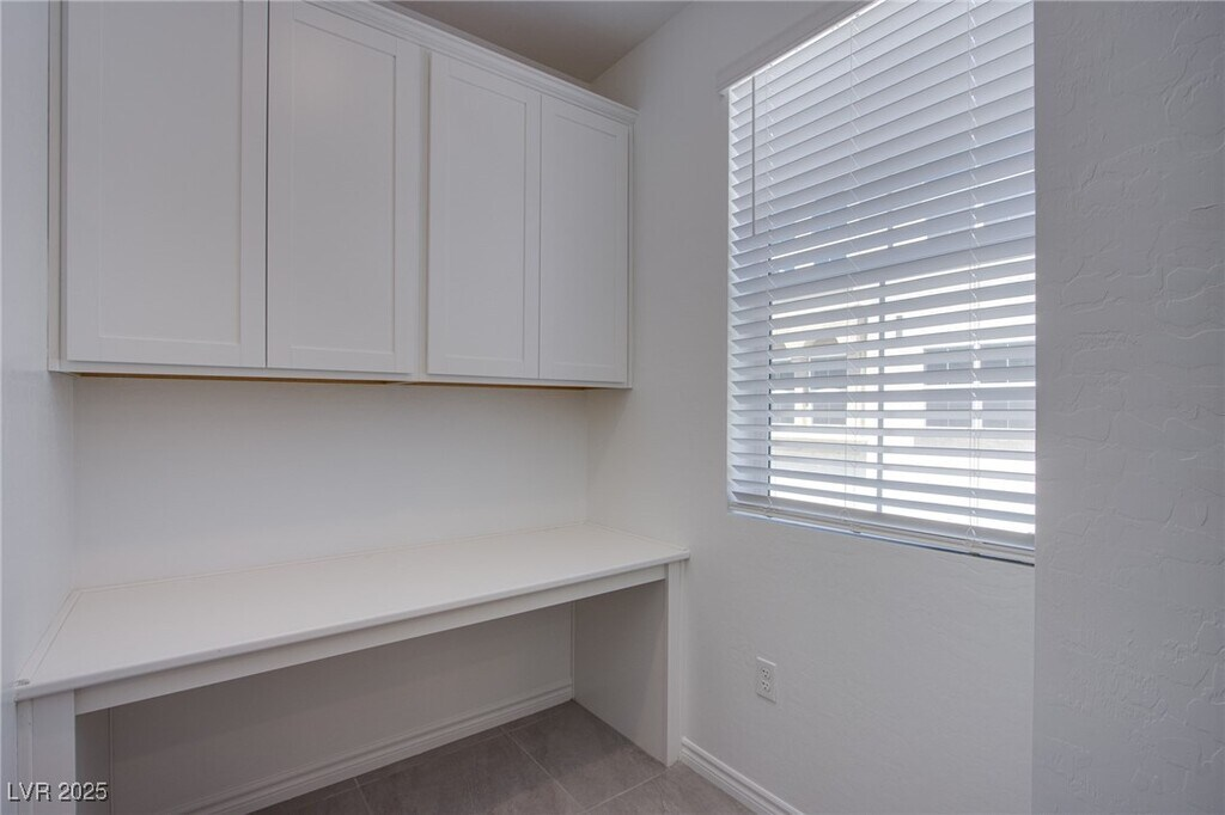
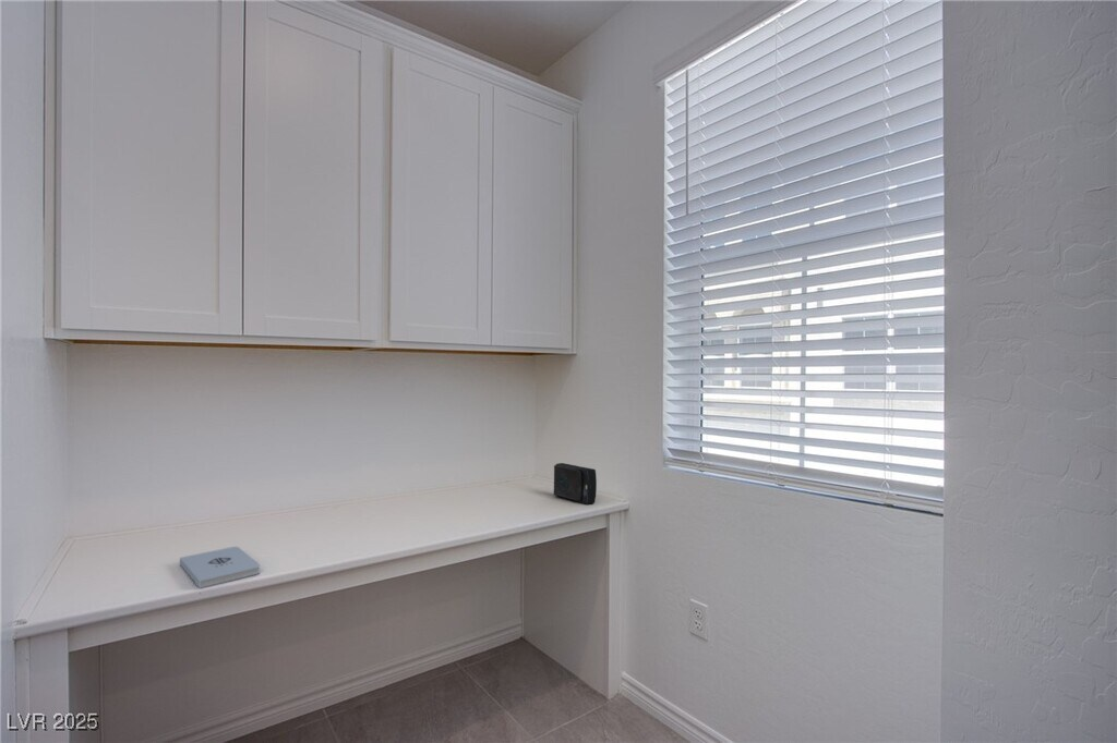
+ notepad (219, 564)
+ speaker (574, 483)
